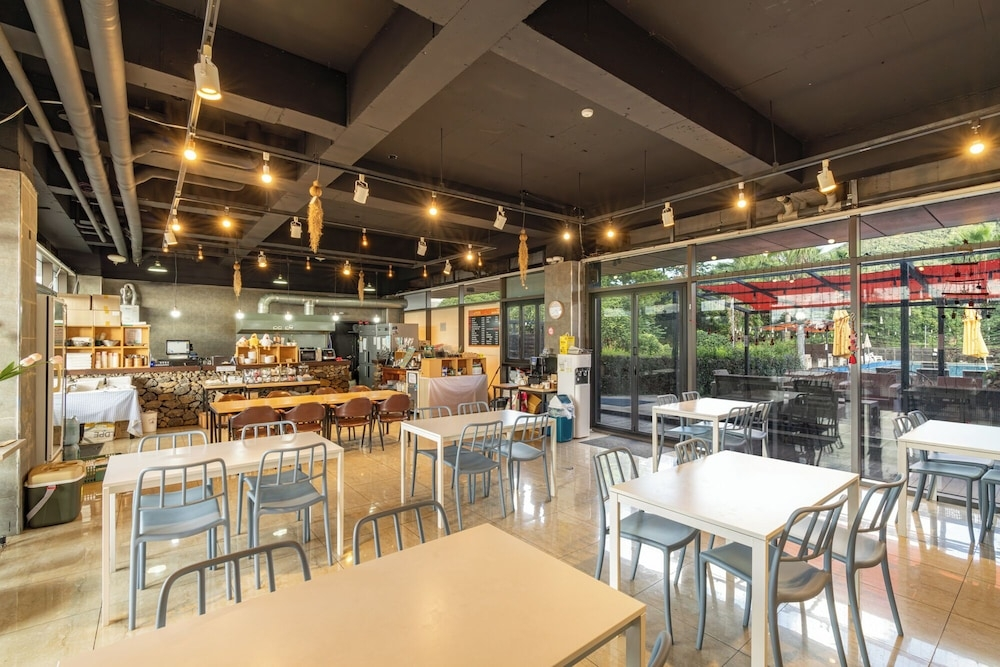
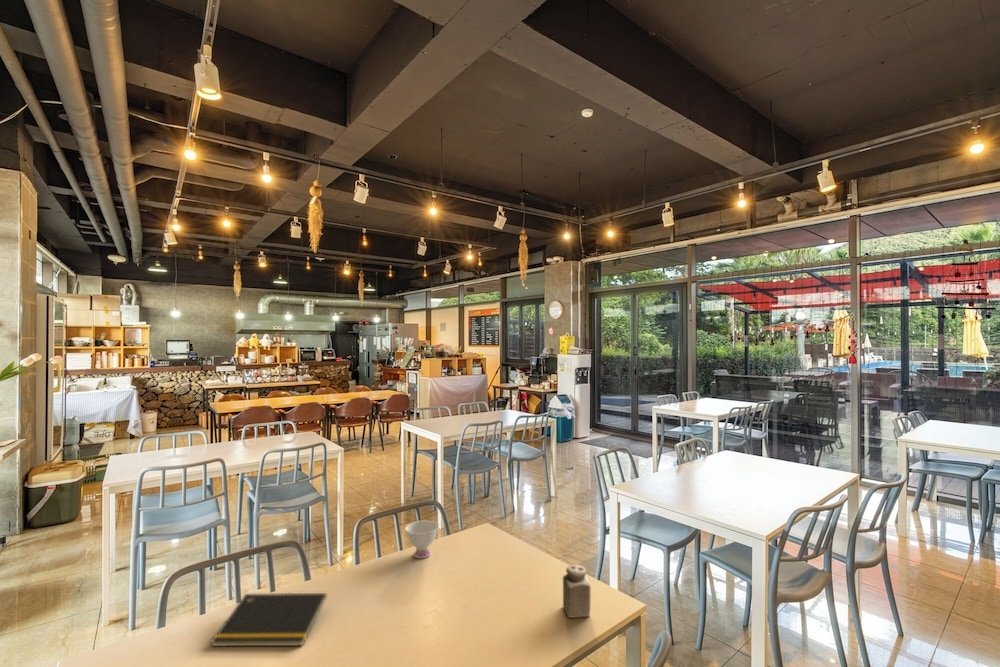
+ salt shaker (576, 589)
+ teacup (423, 539)
+ notepad (272, 618)
